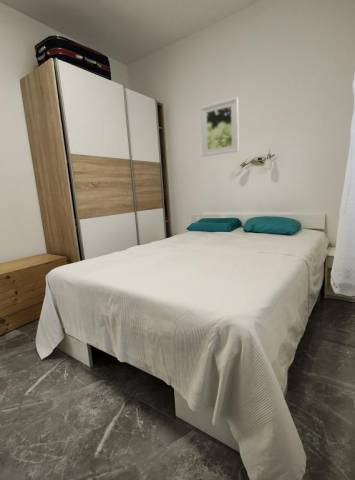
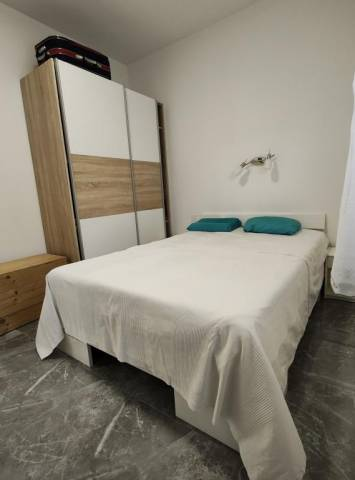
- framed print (219, 128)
